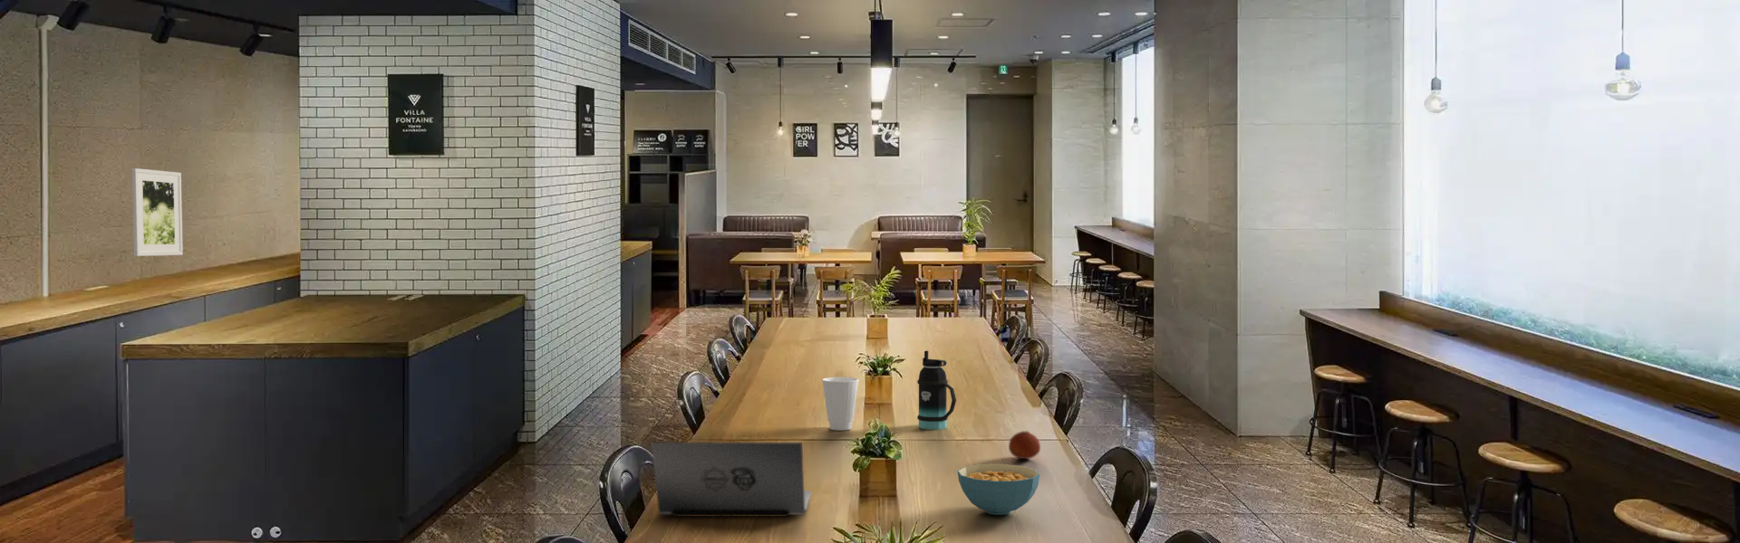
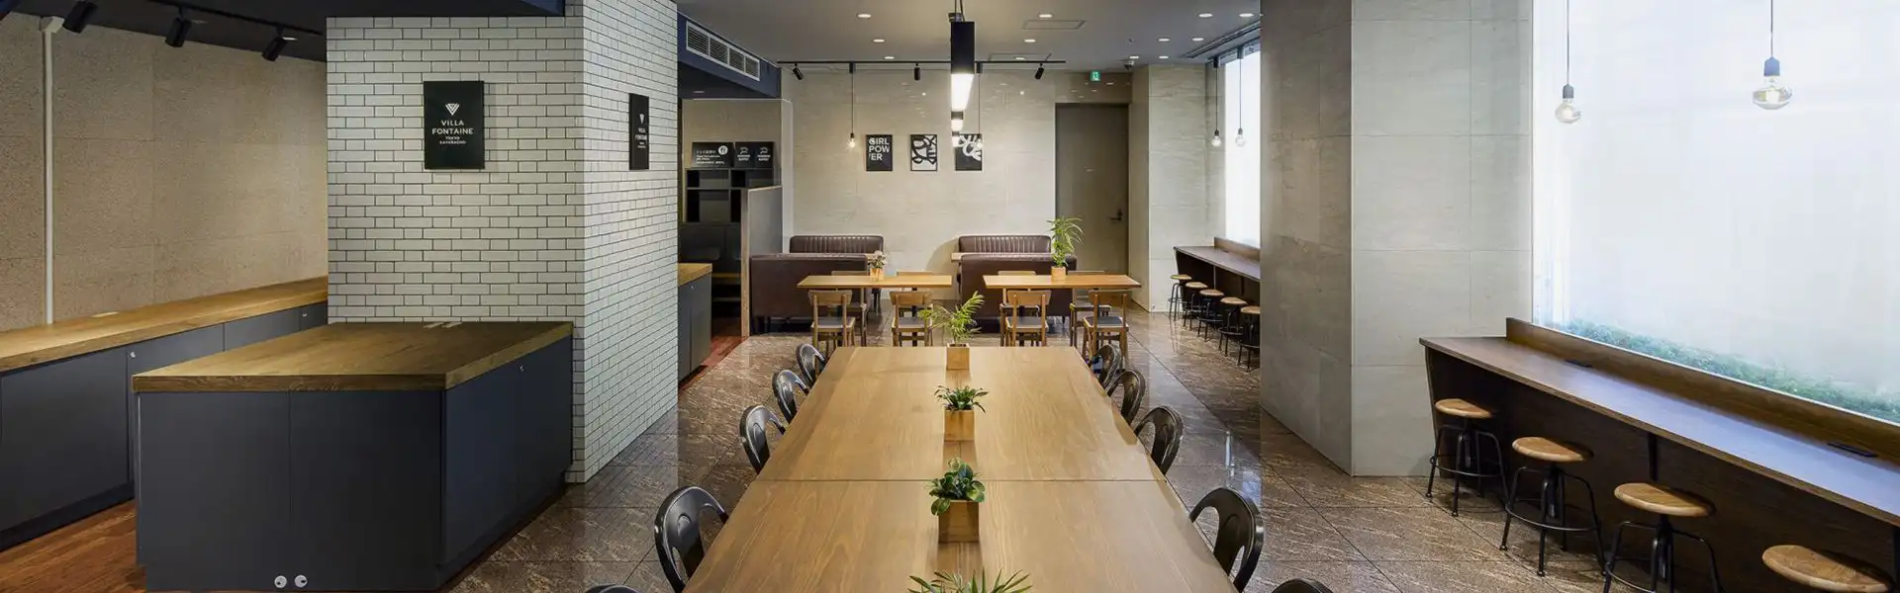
- laptop (735, 471)
- bottle (937, 389)
- cereal bowl (998, 491)
- fruit (1024, 444)
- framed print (158, 213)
- cup (840, 403)
